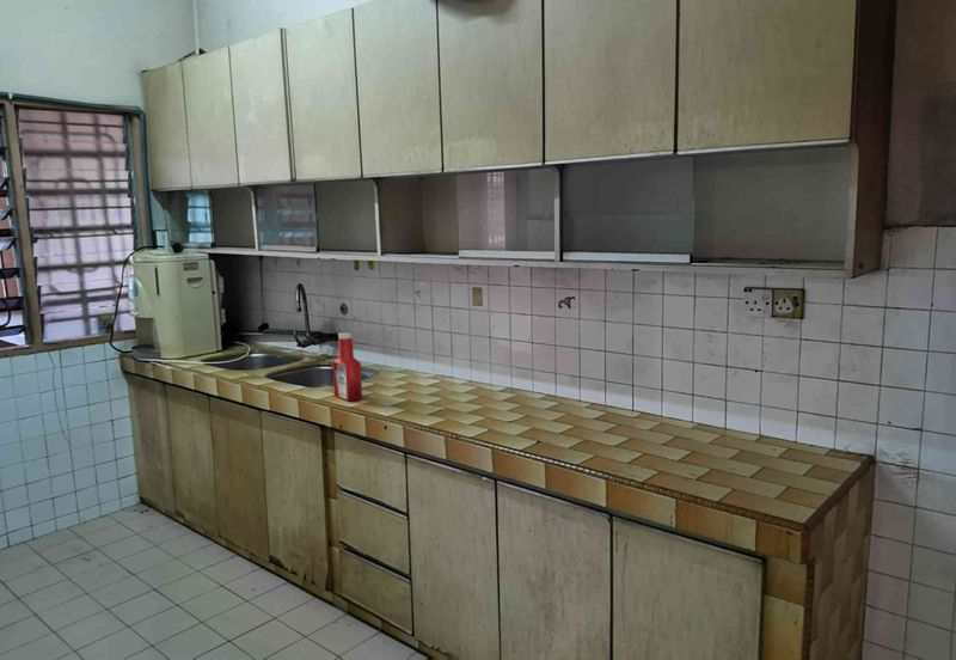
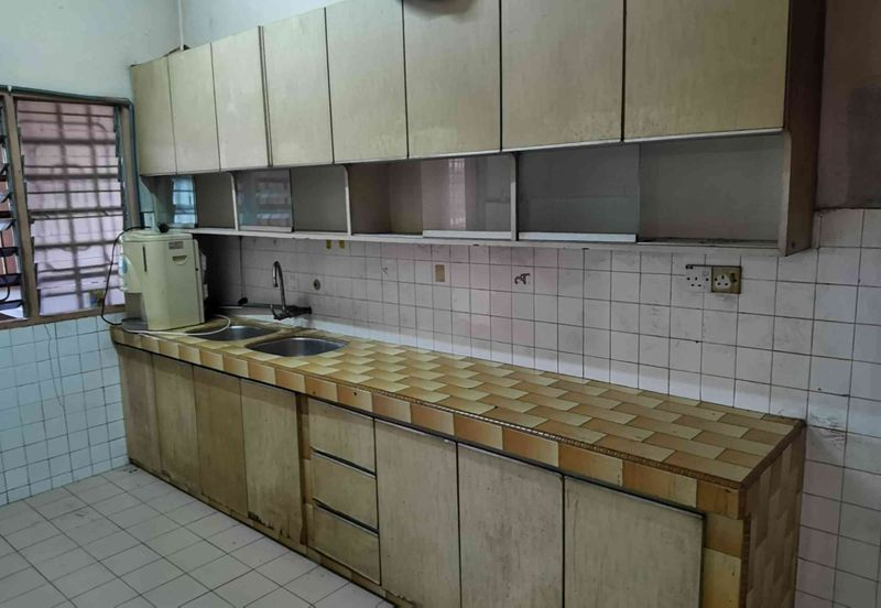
- soap bottle (347, 365)
